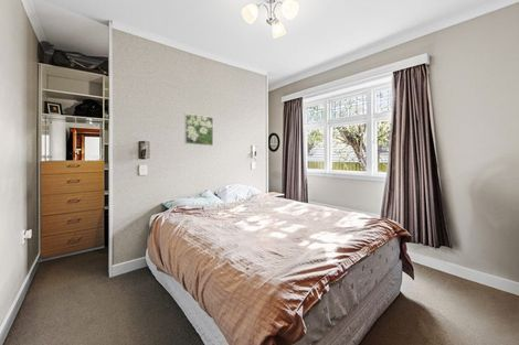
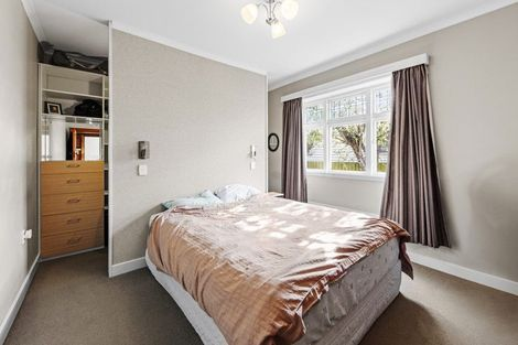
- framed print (199, 130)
